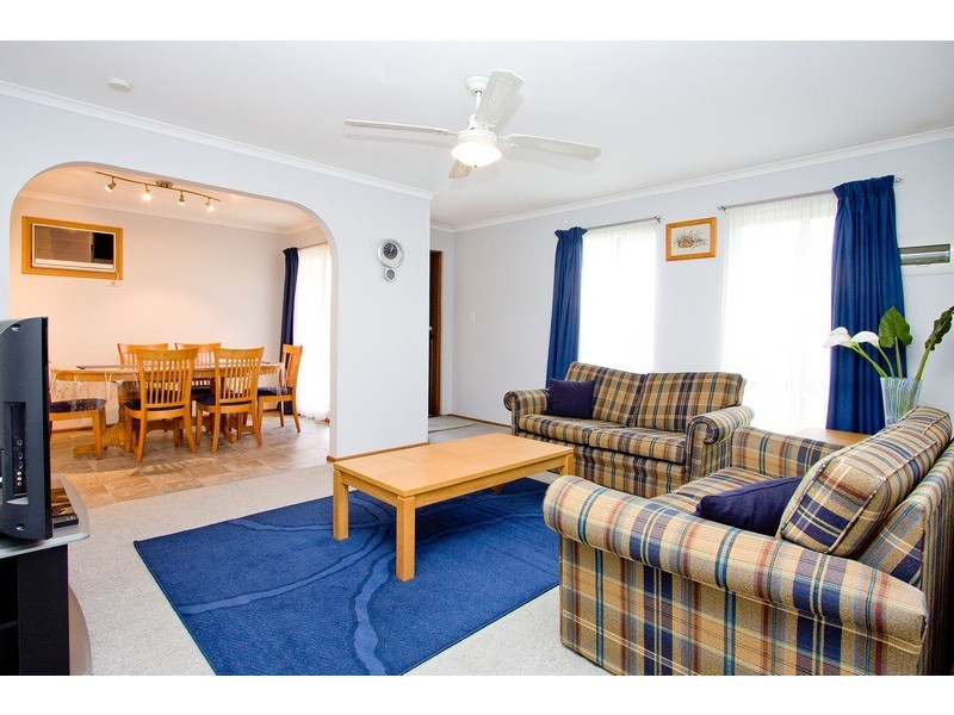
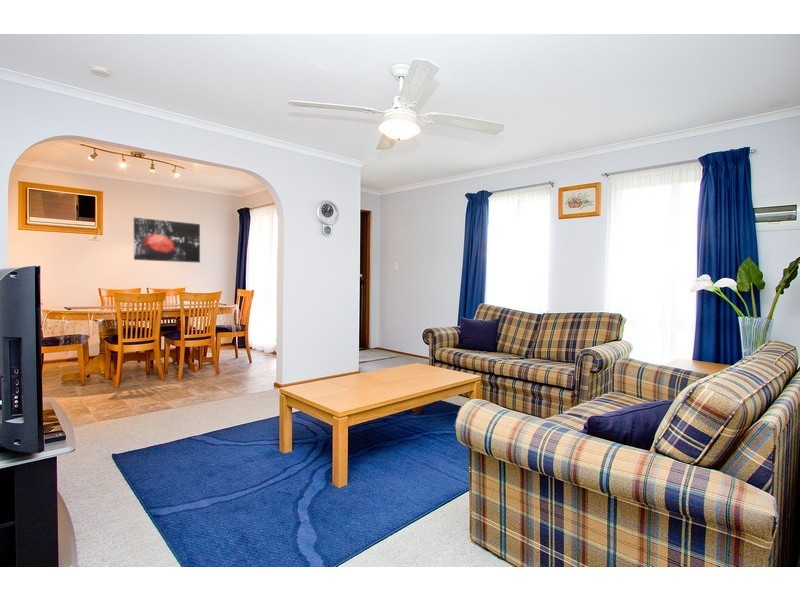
+ wall art (168, 241)
